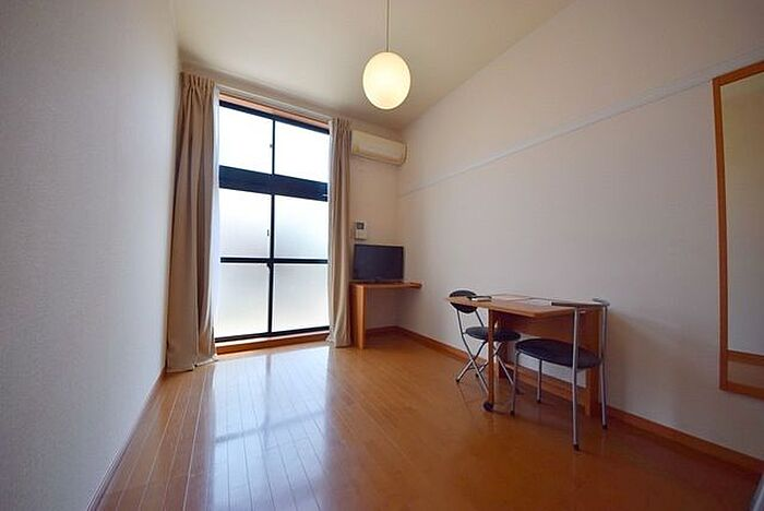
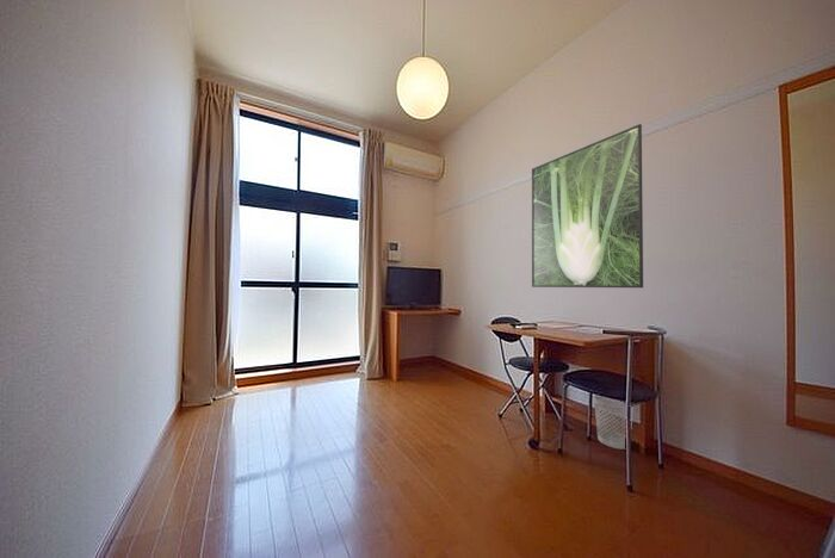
+ wastebasket (613, 420)
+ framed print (577, 218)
